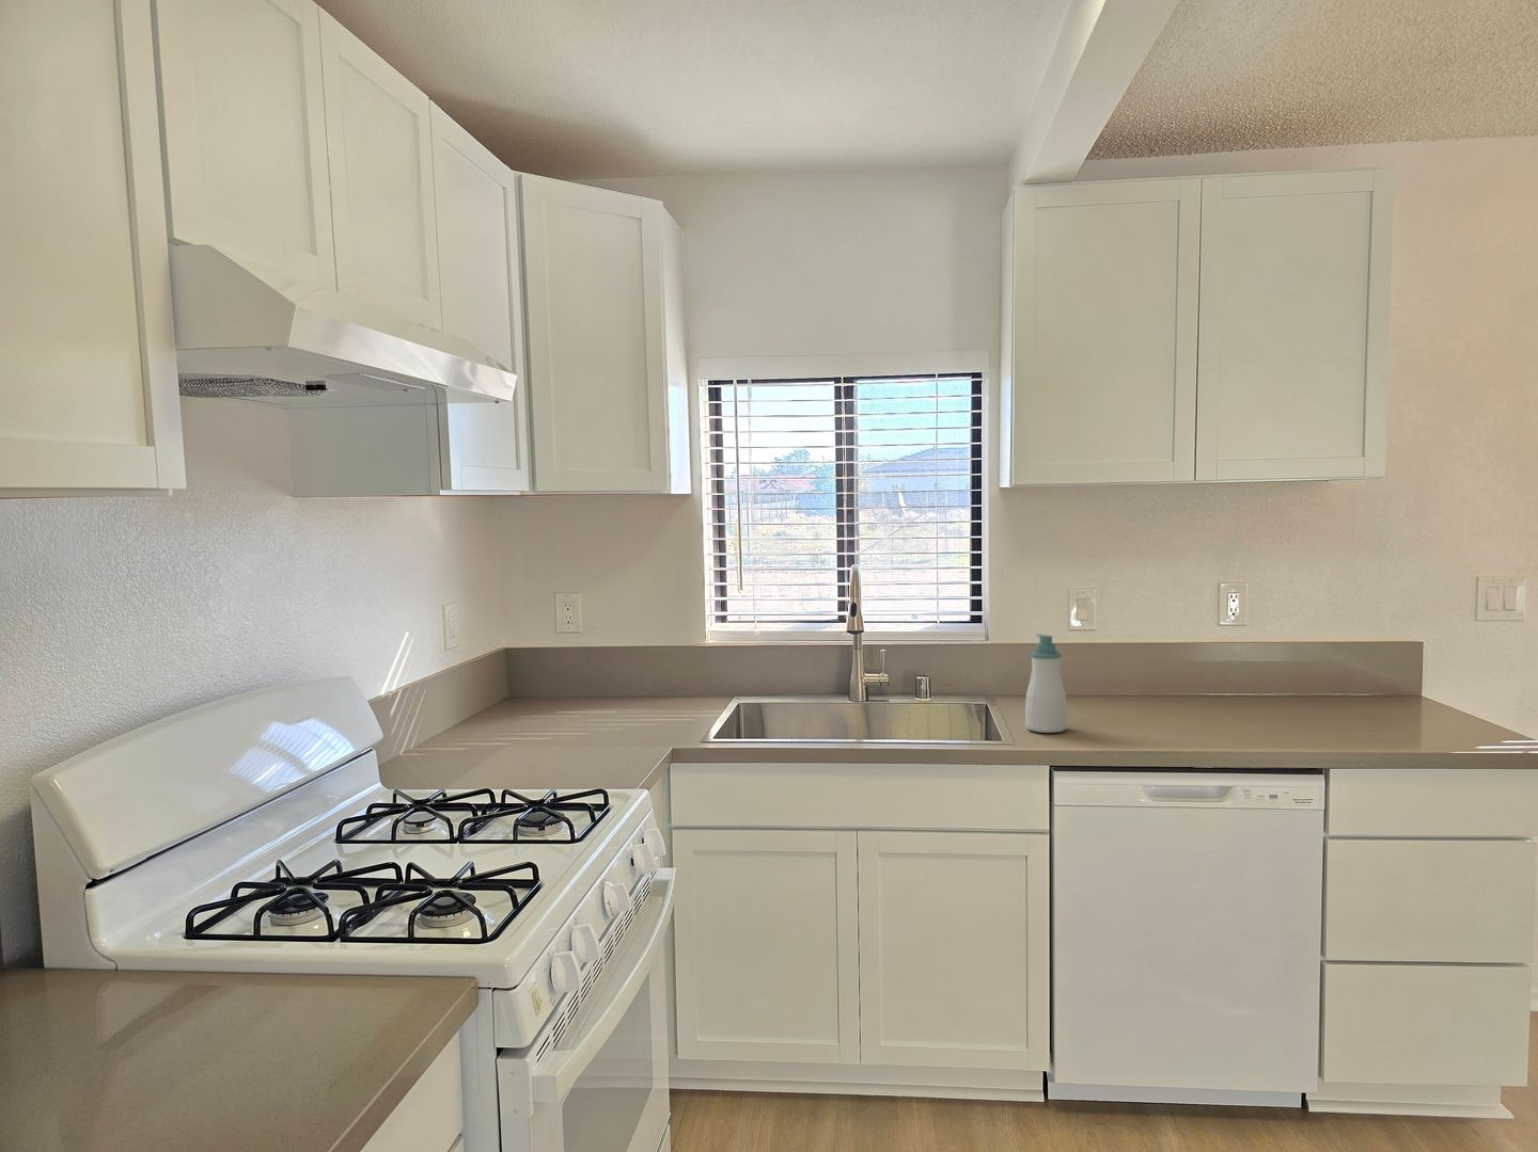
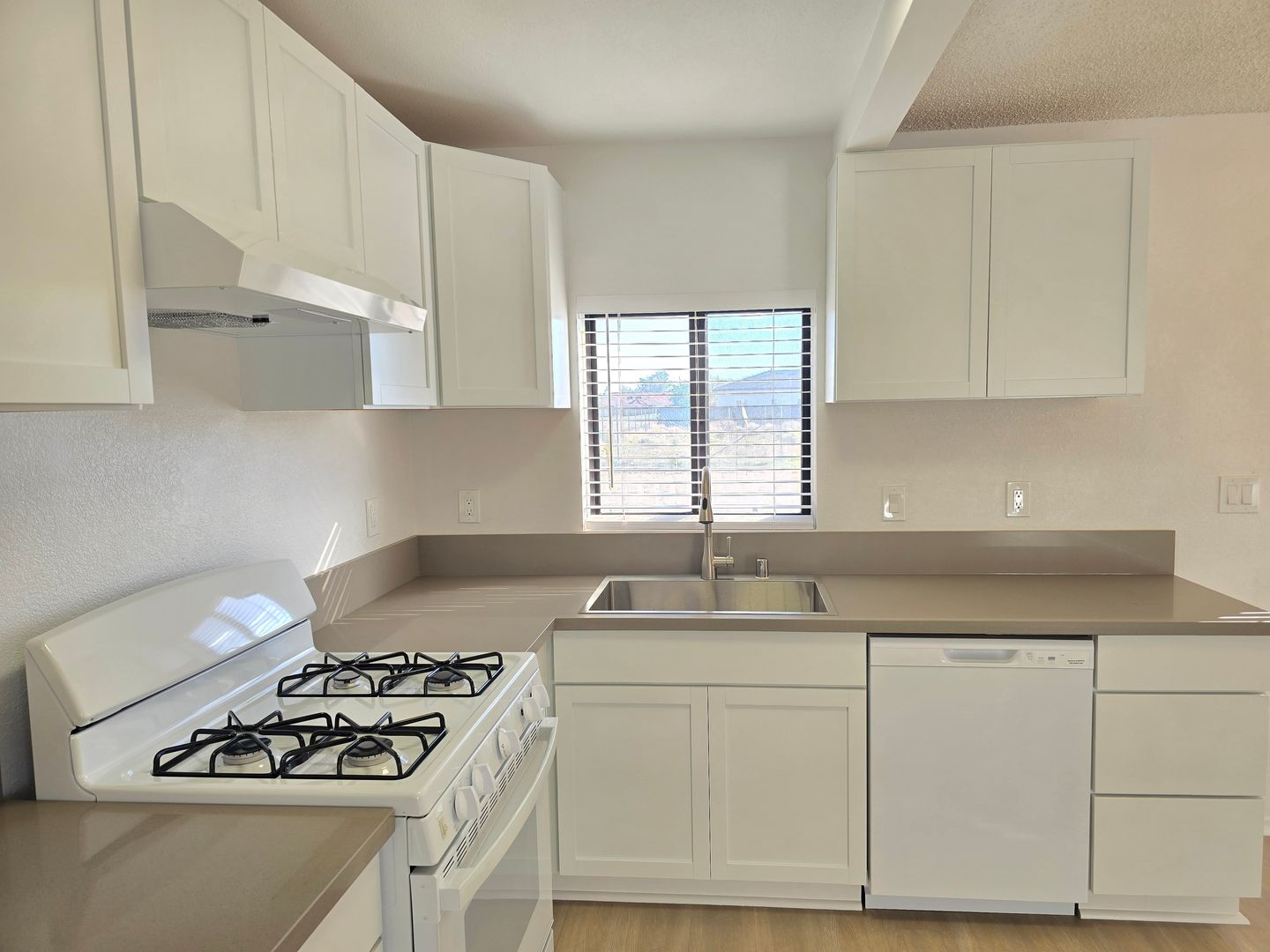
- soap bottle (1045, 682)
